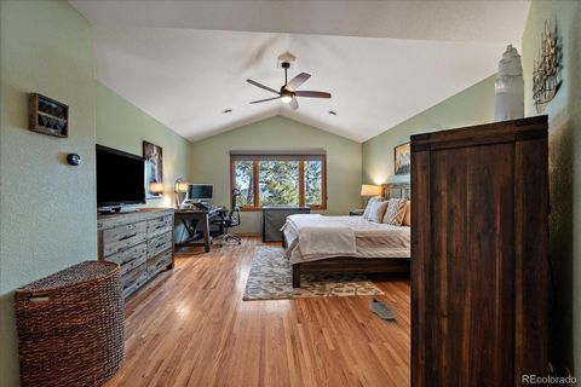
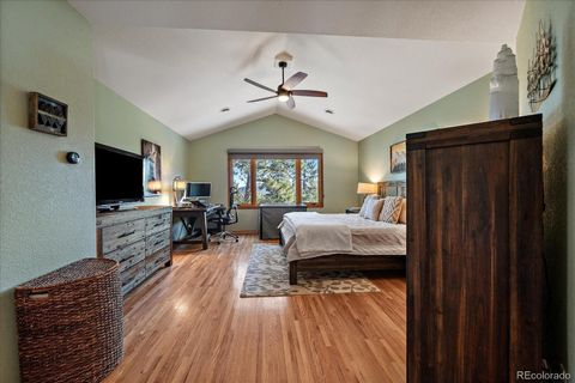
- sneaker (381, 307)
